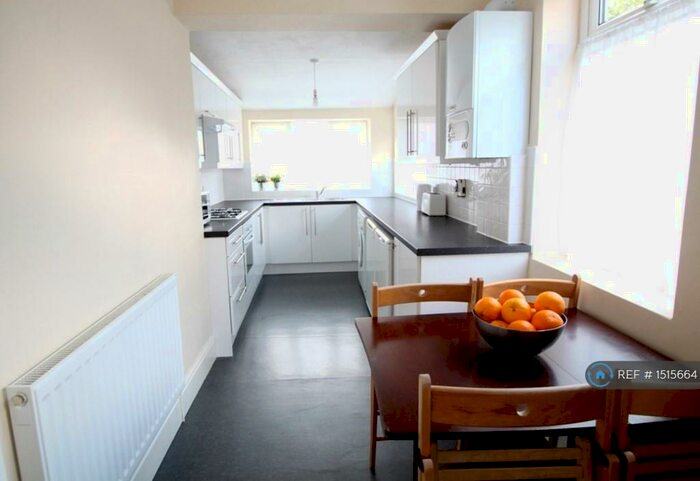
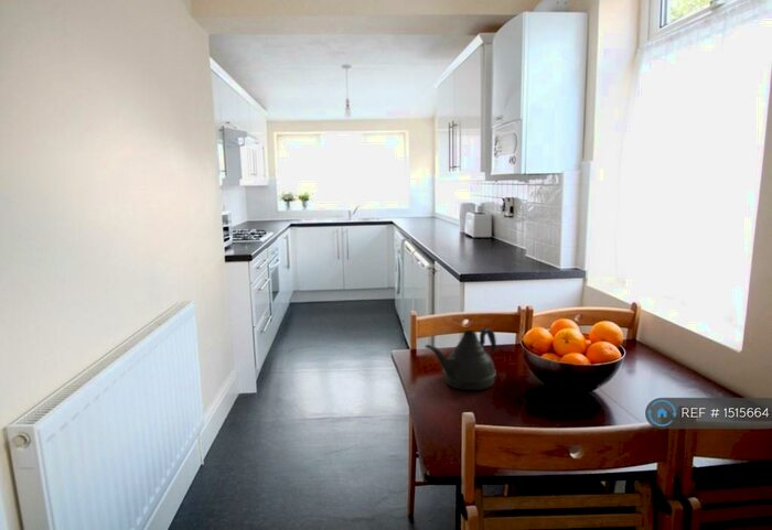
+ teapot (460, 358)
